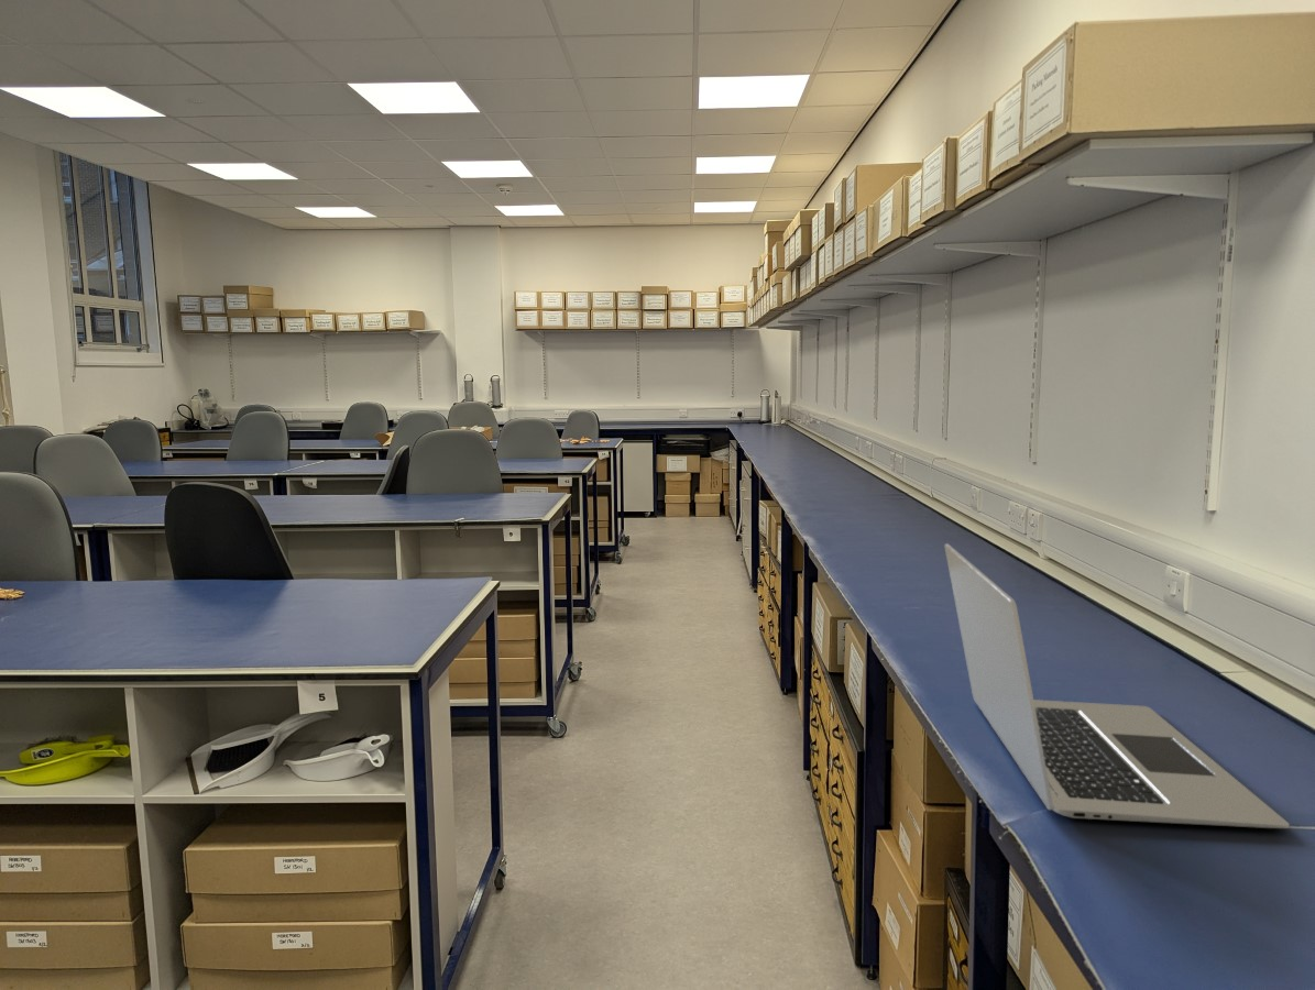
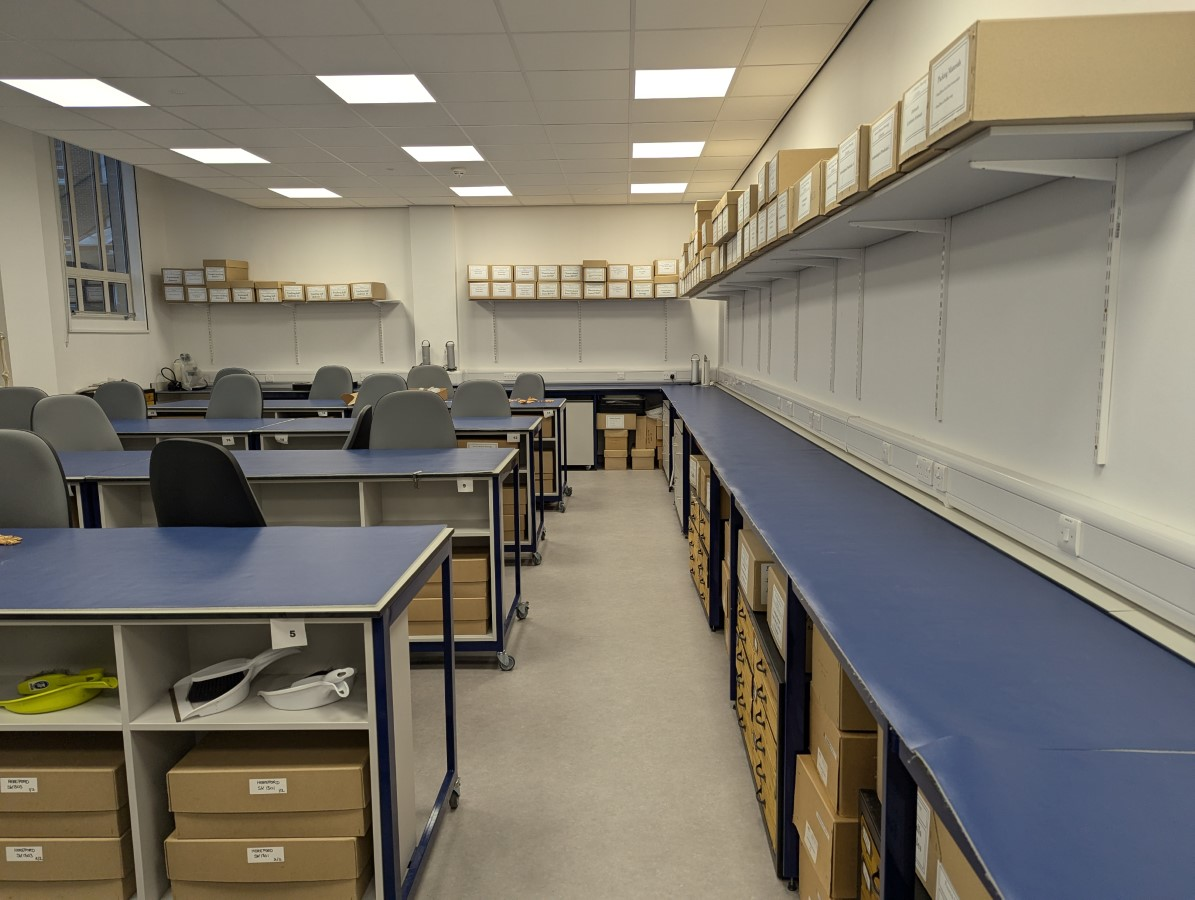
- laptop (1089, 703)
